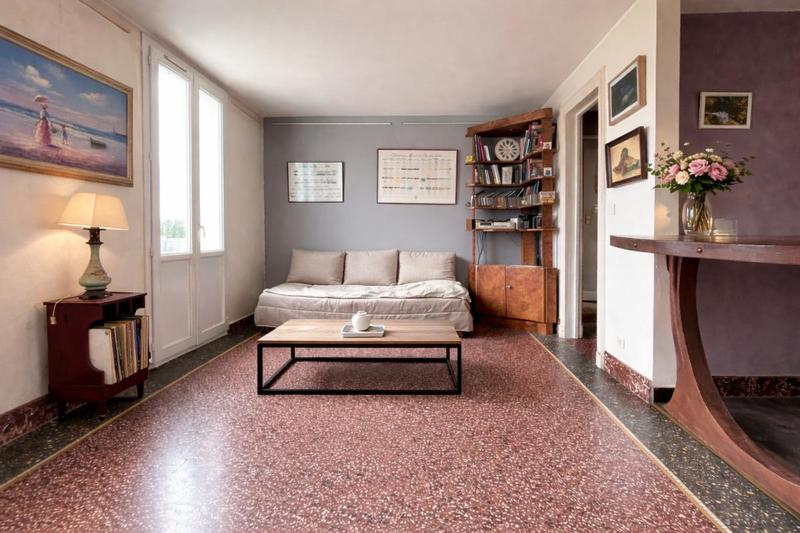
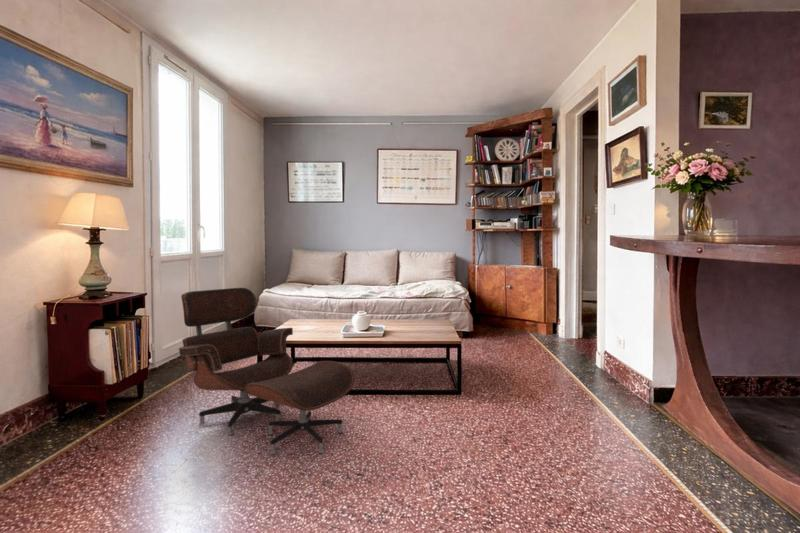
+ lounge chair (265, 359)
